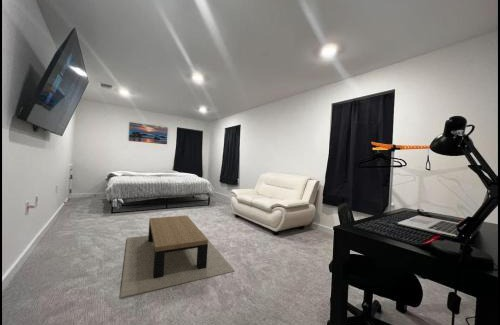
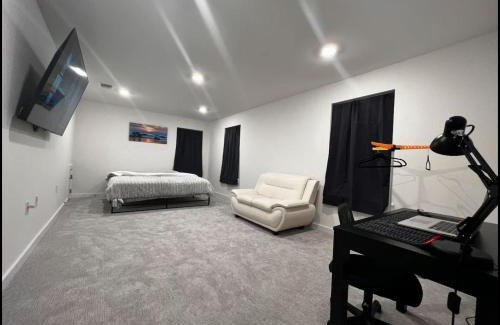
- coffee table (174, 240)
